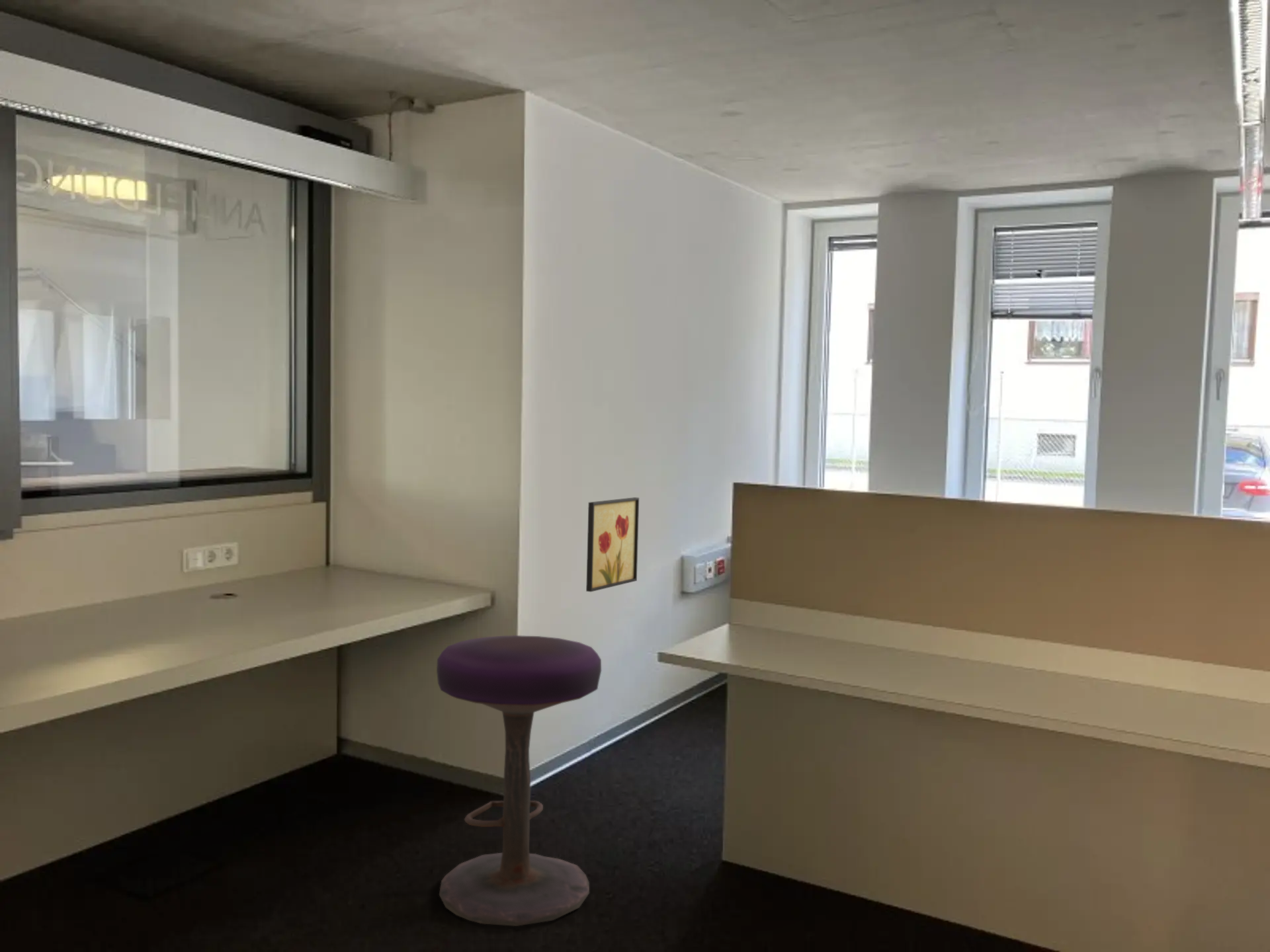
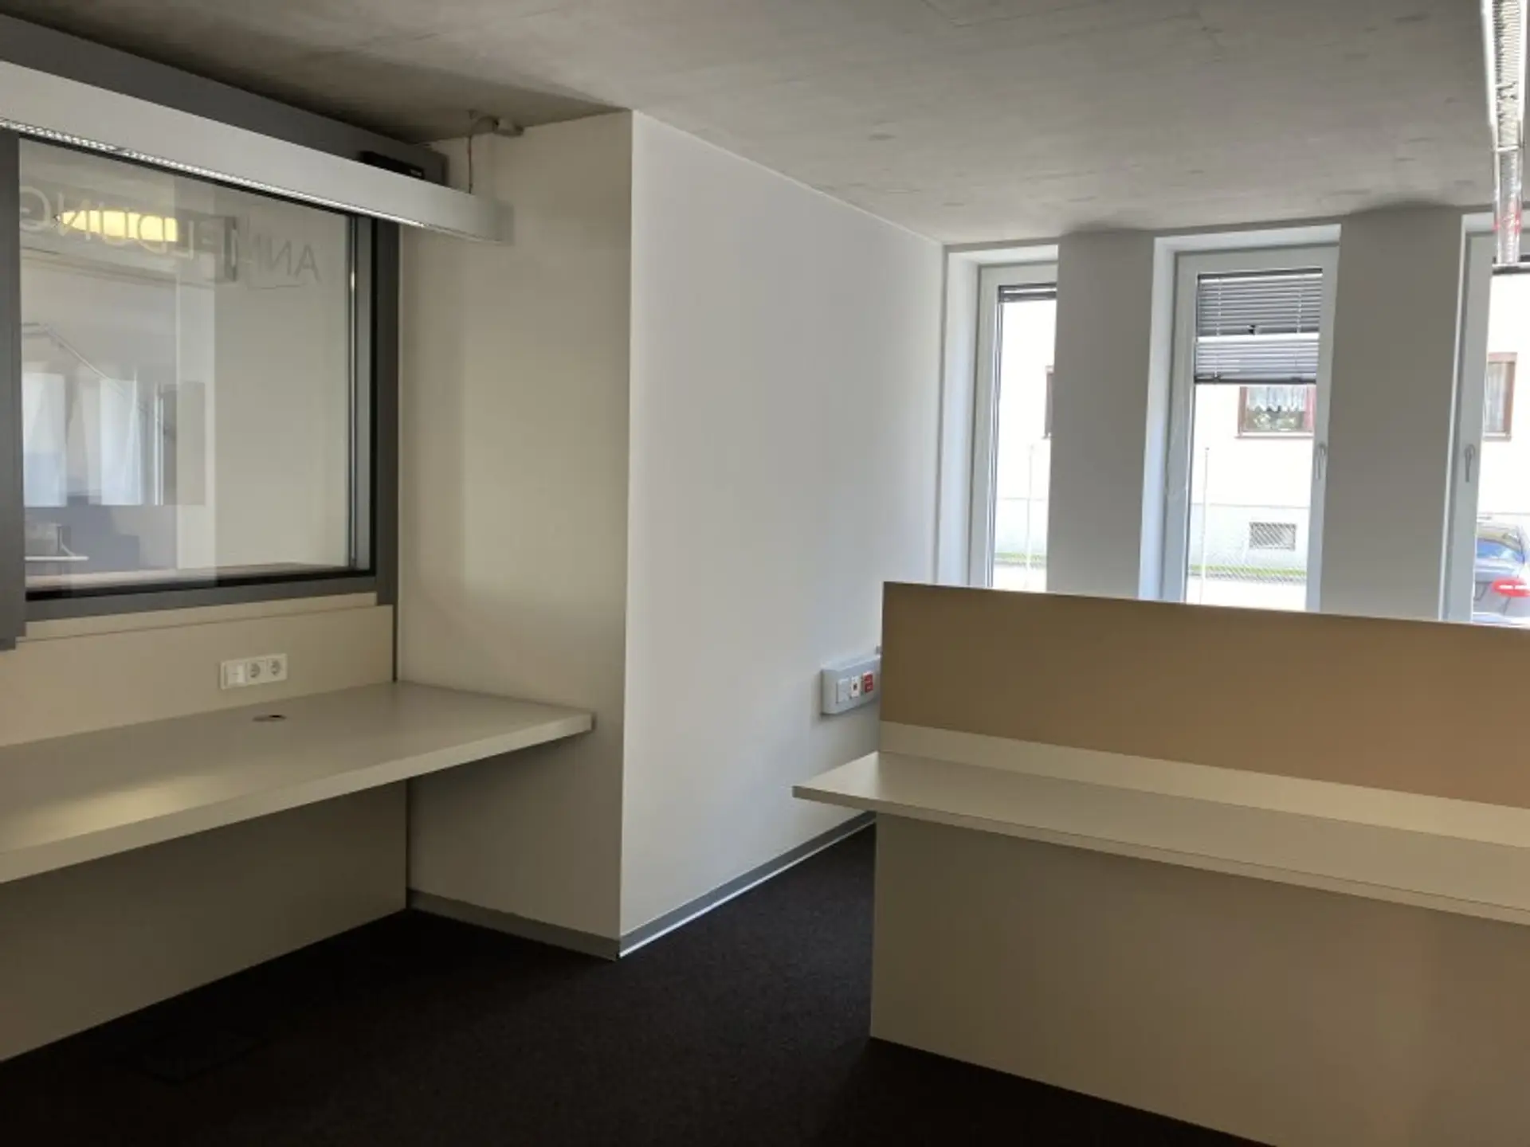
- stool (517, 766)
- wall art (612, 543)
